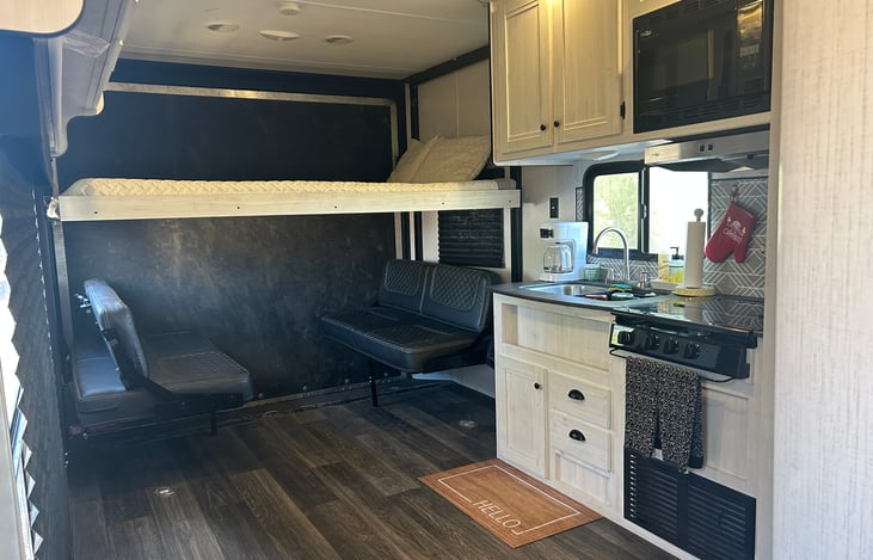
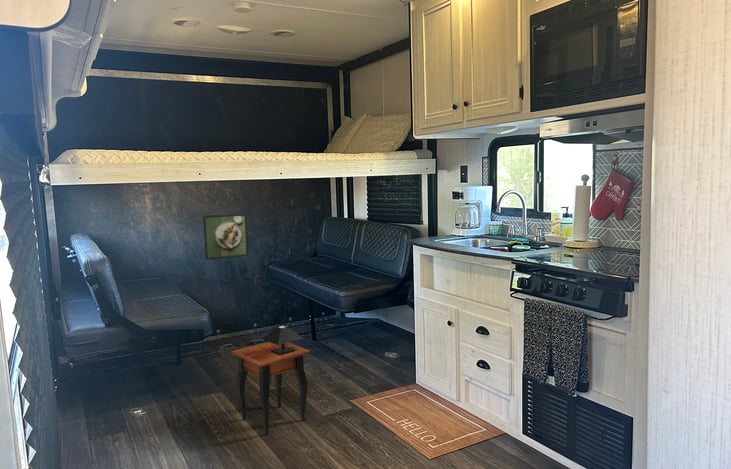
+ side table (271, 373)
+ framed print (226, 236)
